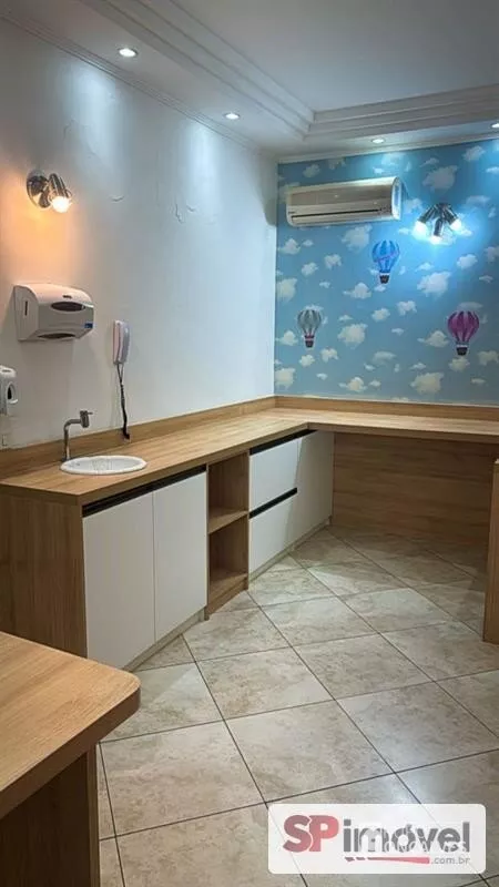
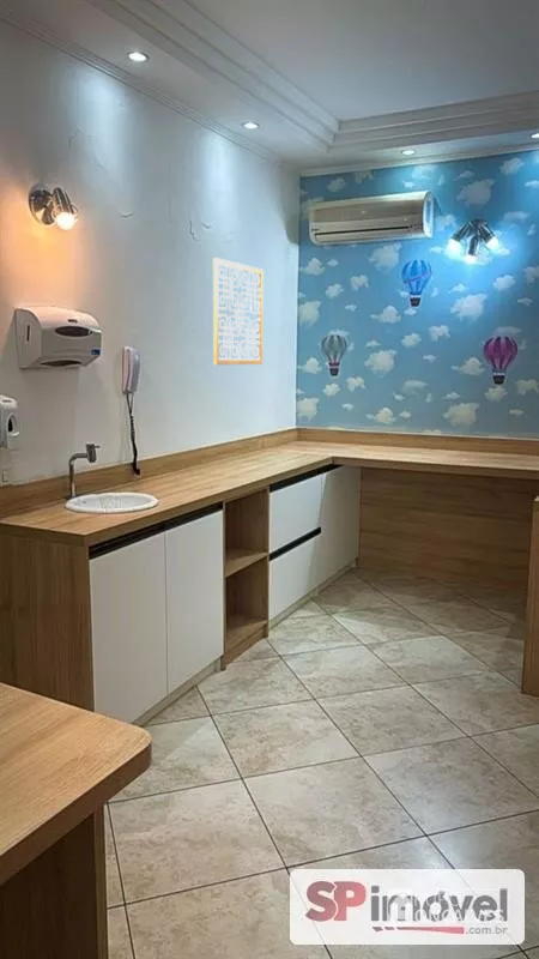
+ wall art (240, 312)
